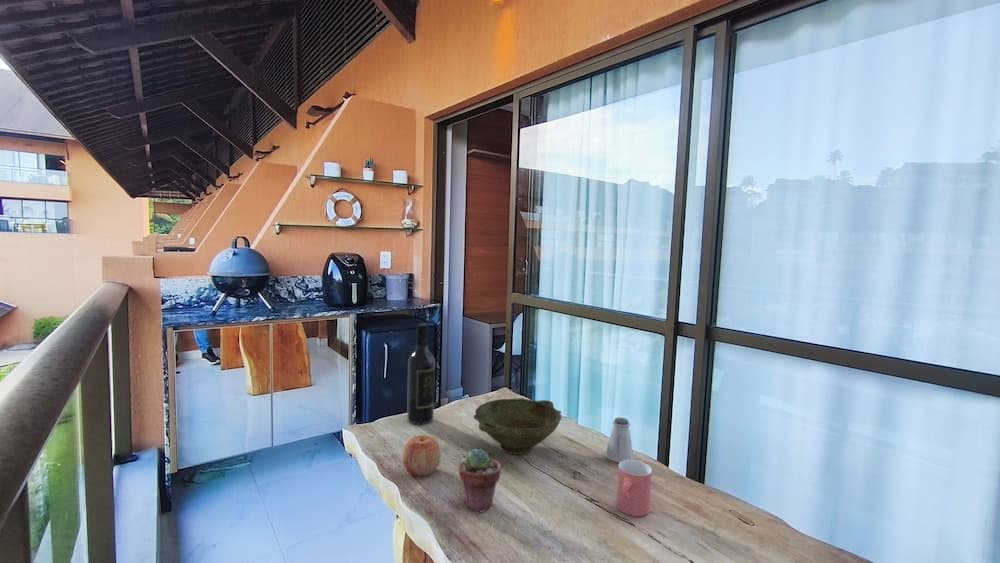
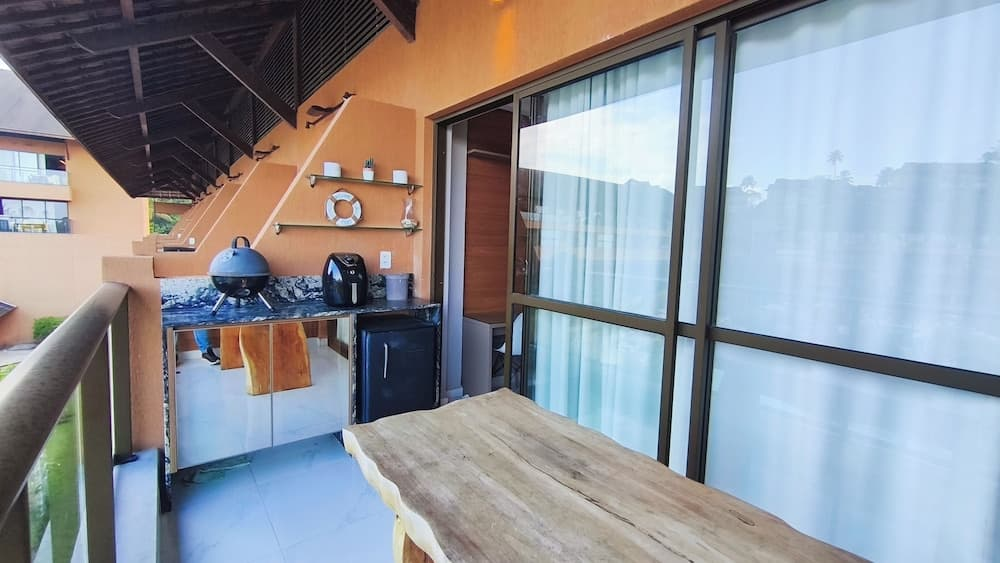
- apple (421, 454)
- bowl (517, 429)
- saltshaker (620, 438)
- potted succulent (479, 476)
- wine bottle (421, 372)
- cup (631, 490)
